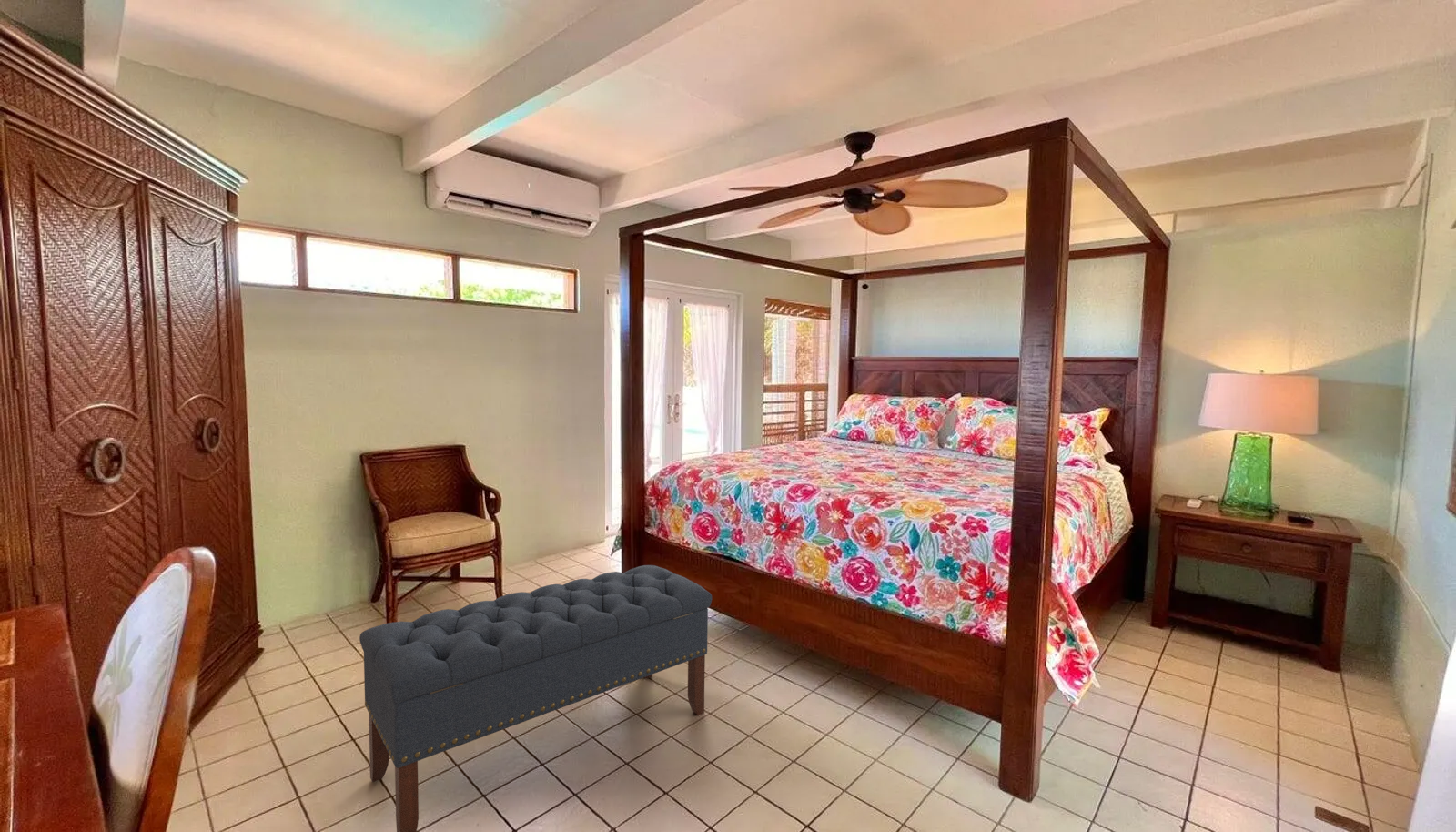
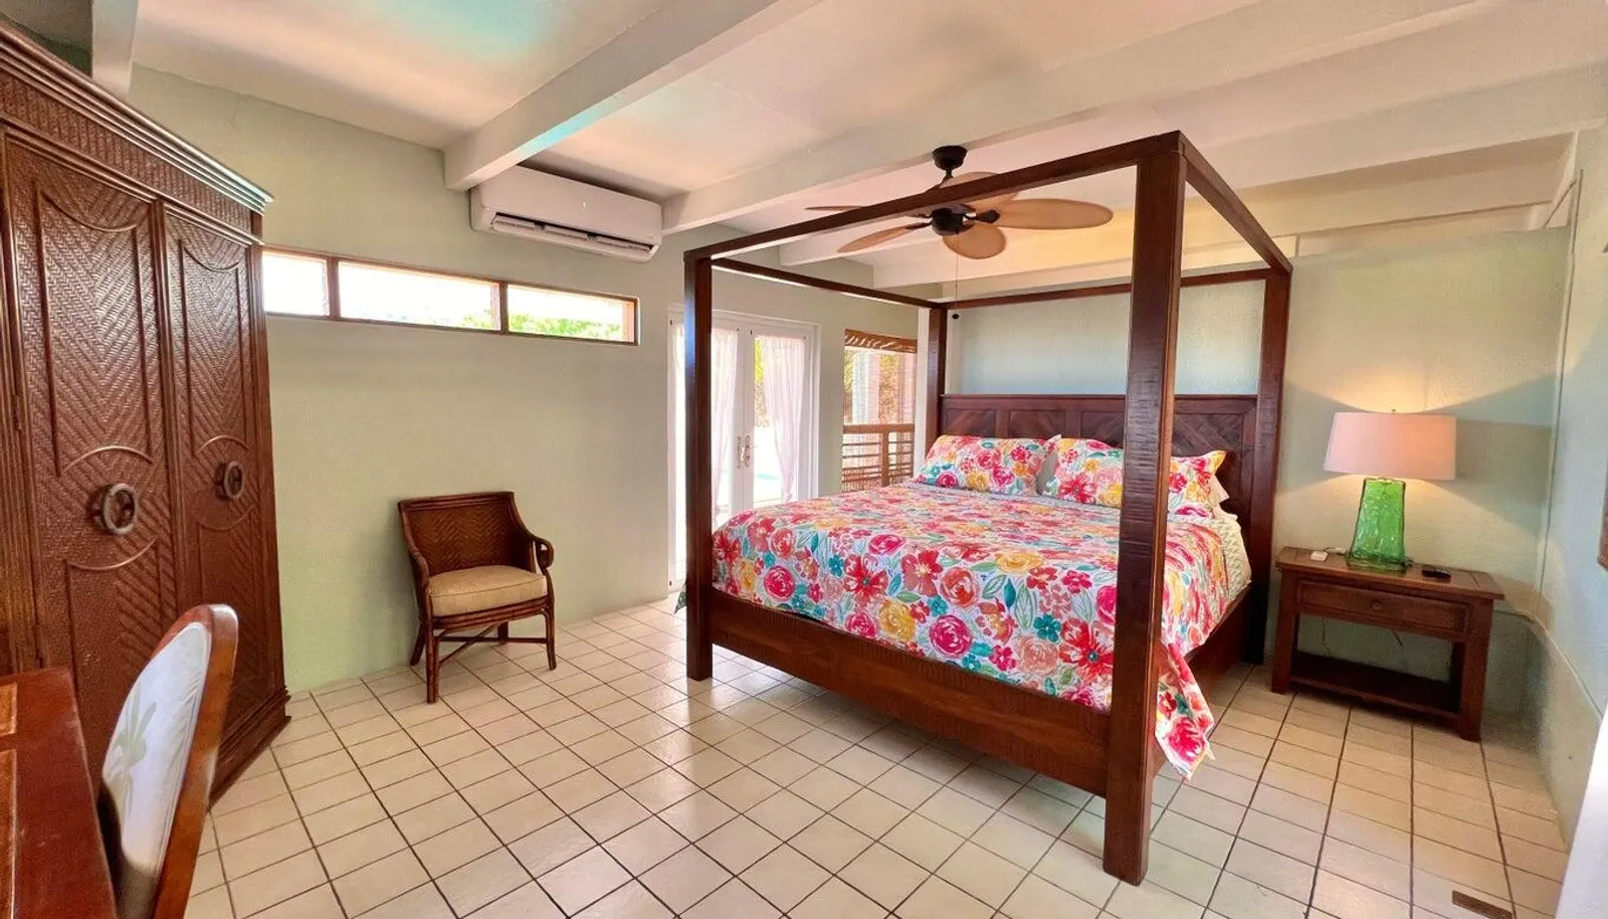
- bench (552, 672)
